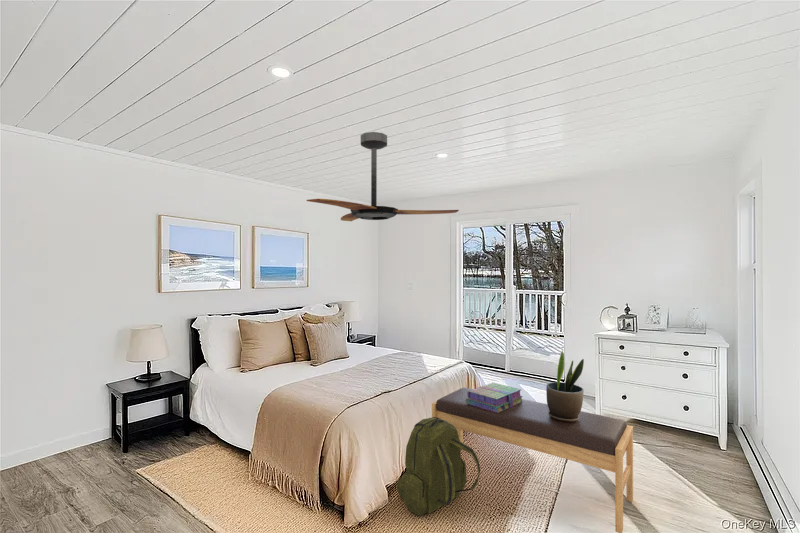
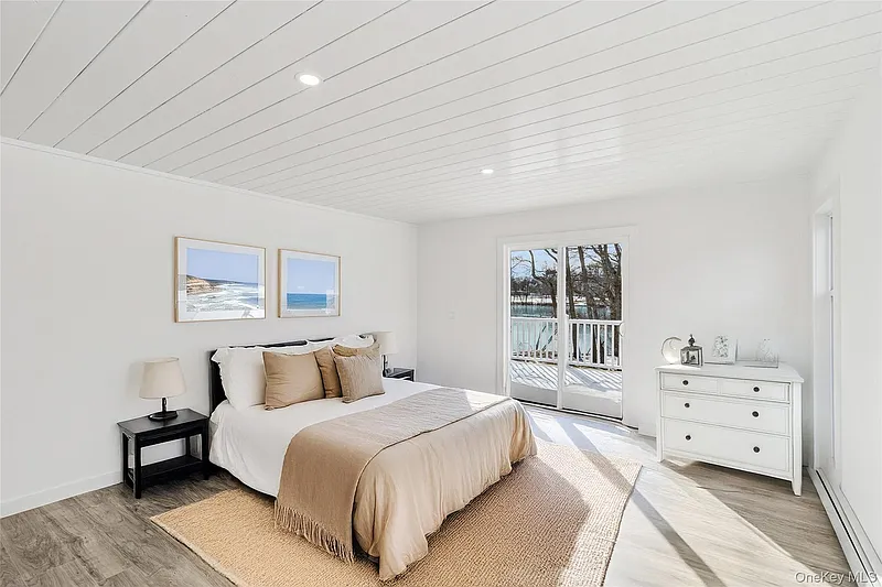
- potted plant (564, 385)
- stack of books (494, 396)
- ceiling fan (376, 178)
- bench (524, 444)
- backpack (438, 460)
